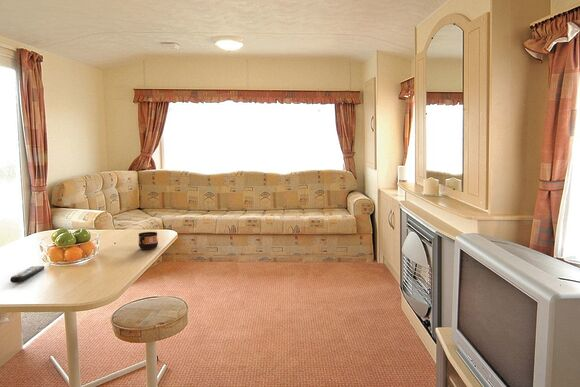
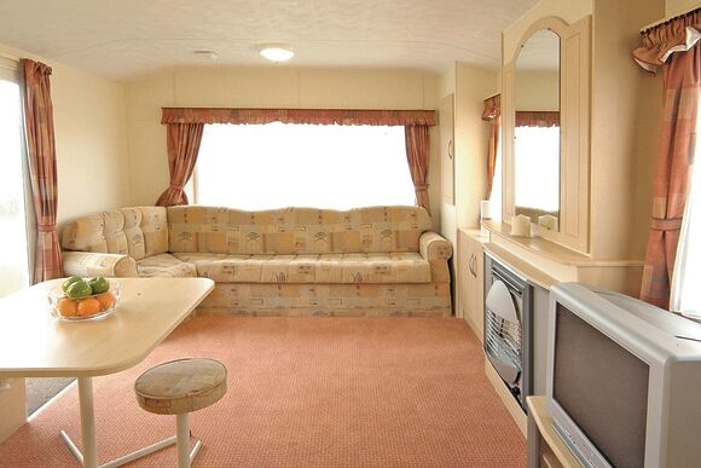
- cup (147, 240)
- remote control (28, 273)
